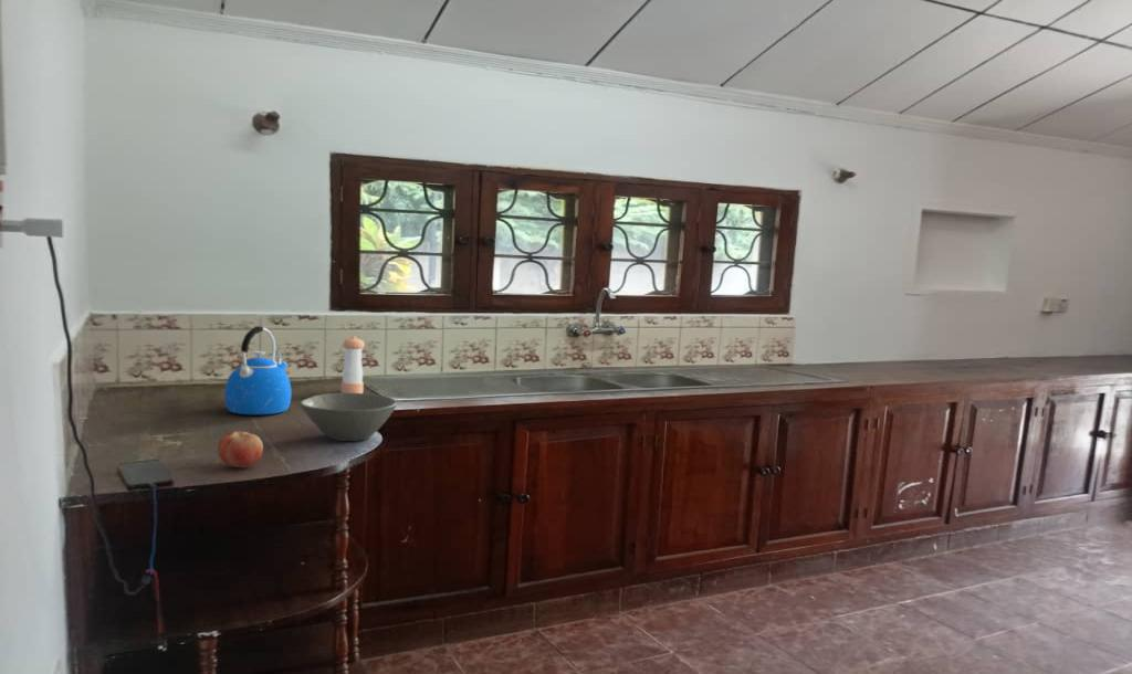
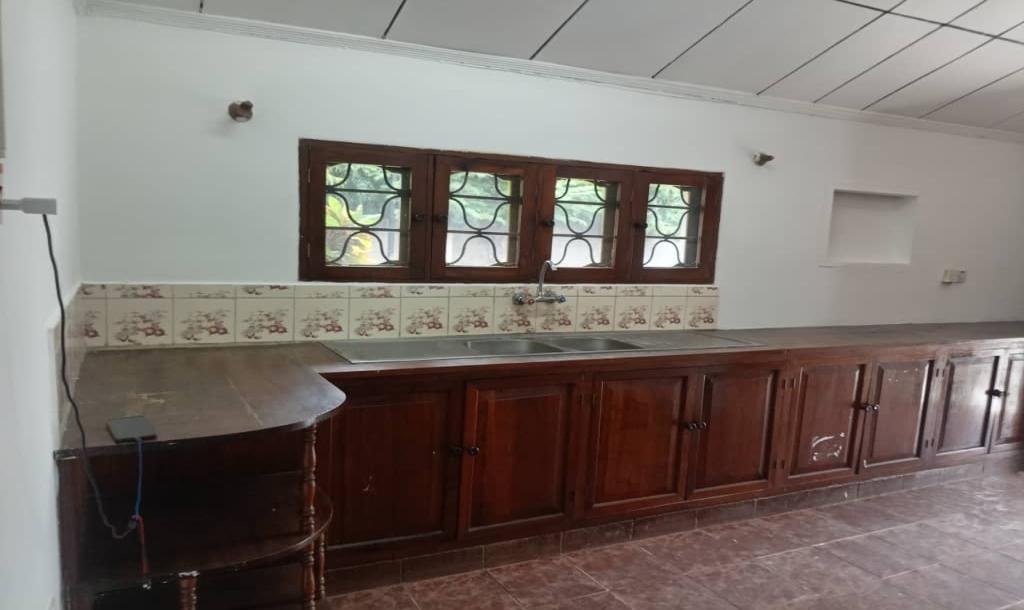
- fruit (240, 449)
- pepper shaker (353, 364)
- bowl (348, 418)
- kettle (263, 367)
